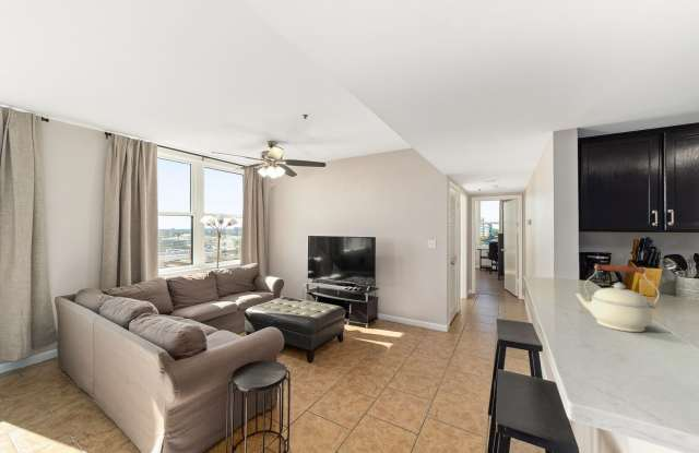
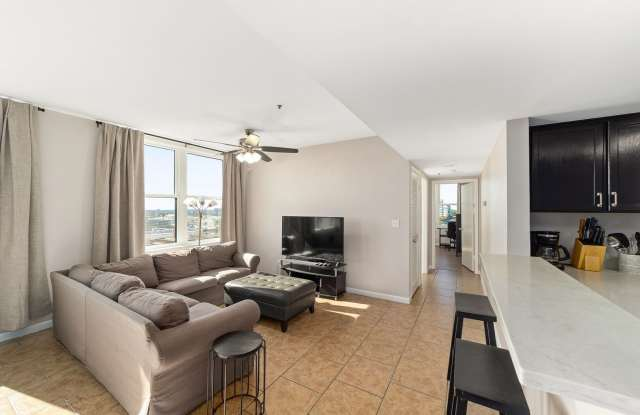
- kettle (614, 295)
